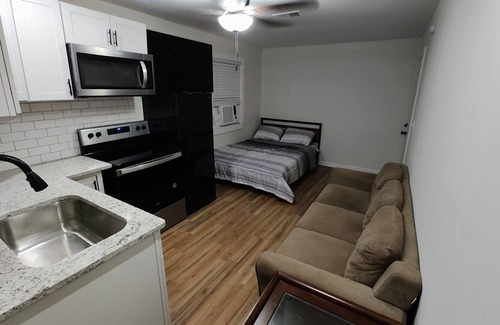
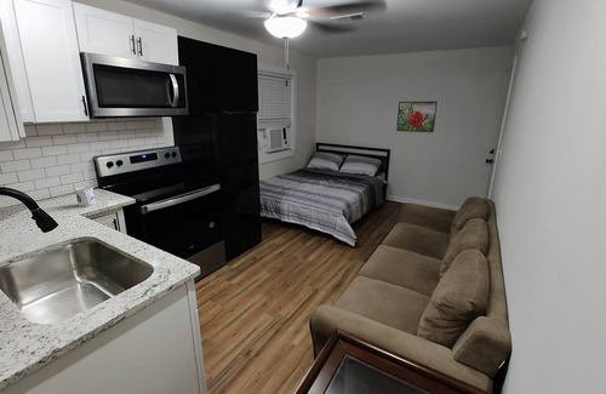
+ mug (85, 196)
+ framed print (416, 116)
